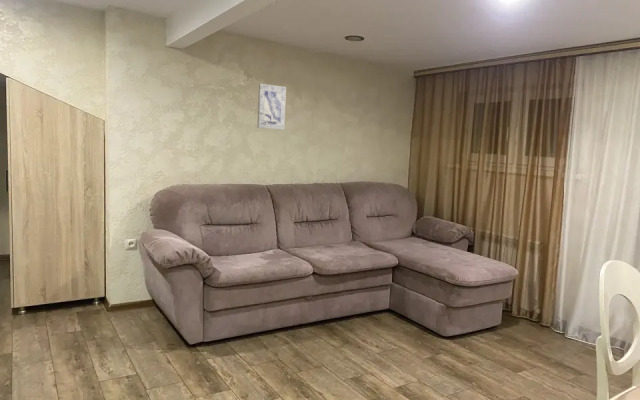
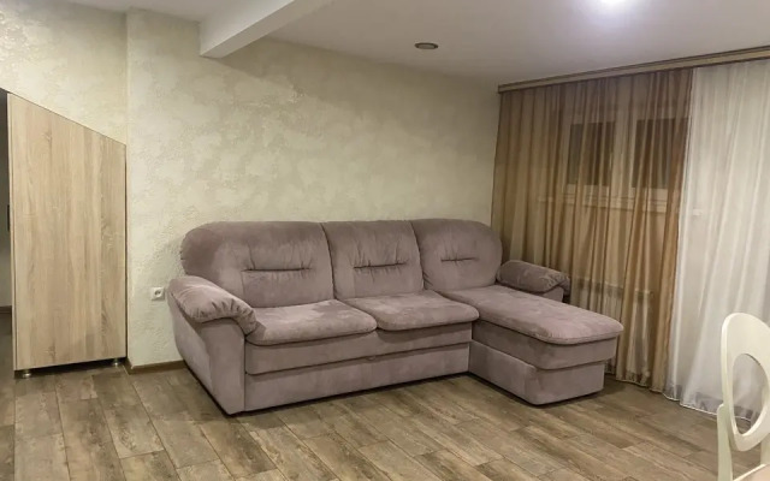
- wall art (271, 107)
